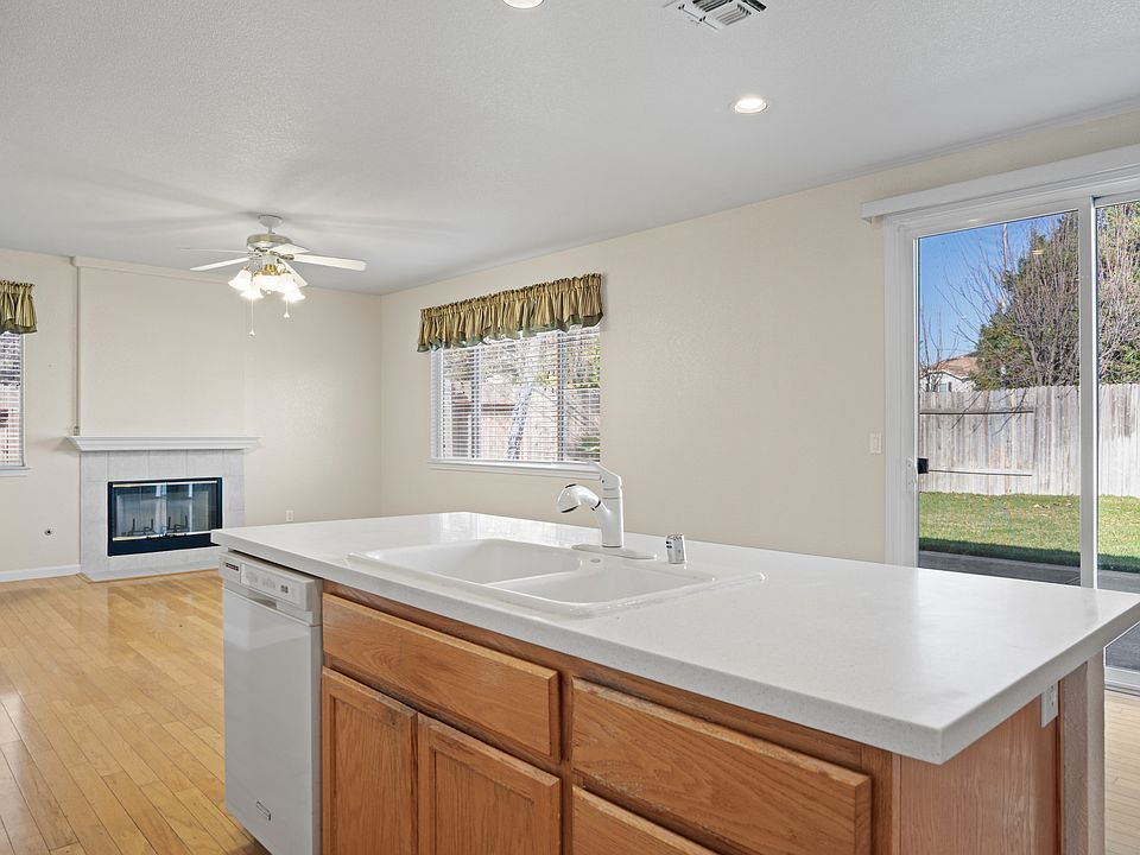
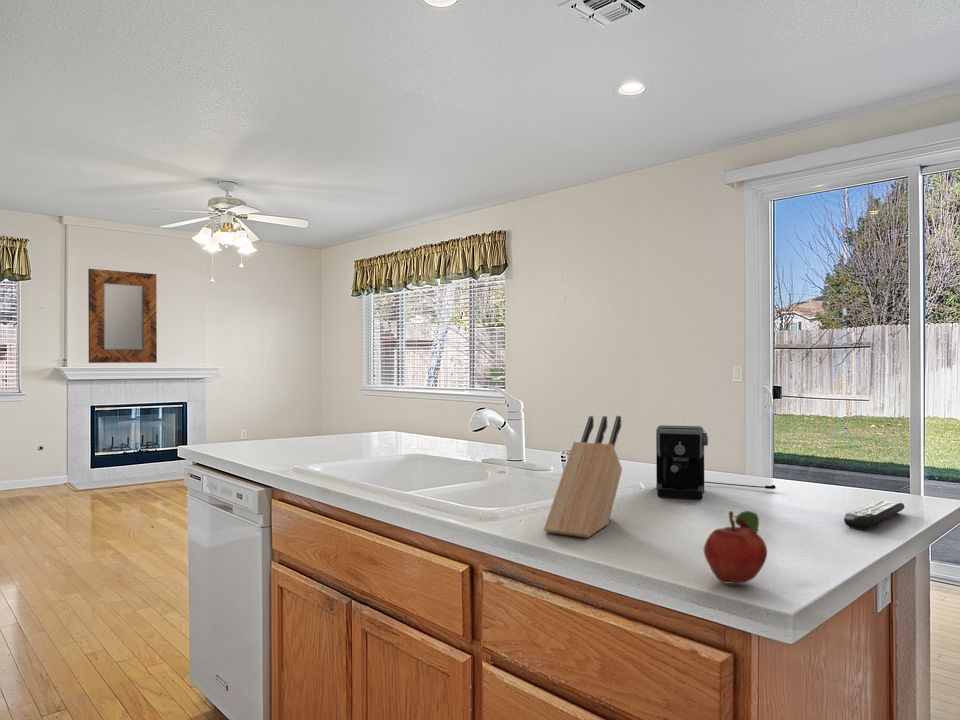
+ home mirror (123, 317)
+ remote control (875, 513)
+ fruit (737, 546)
+ knife block (588, 470)
+ coffee maker (703, 461)
